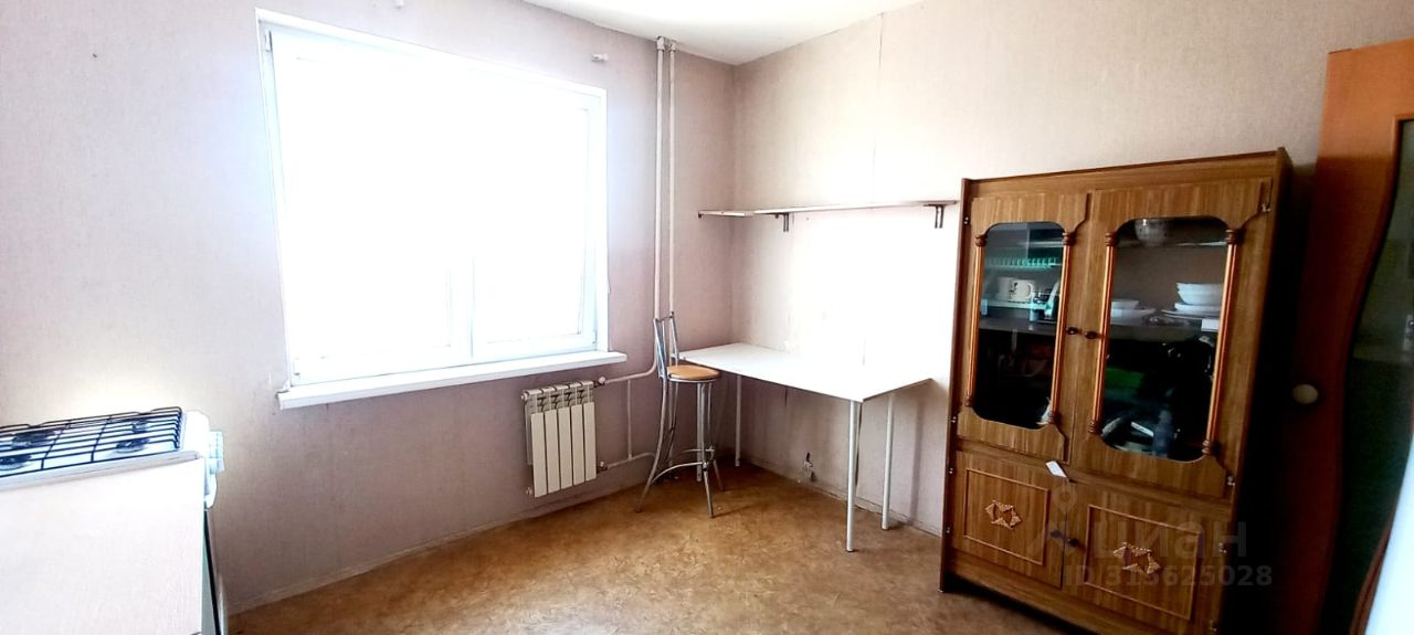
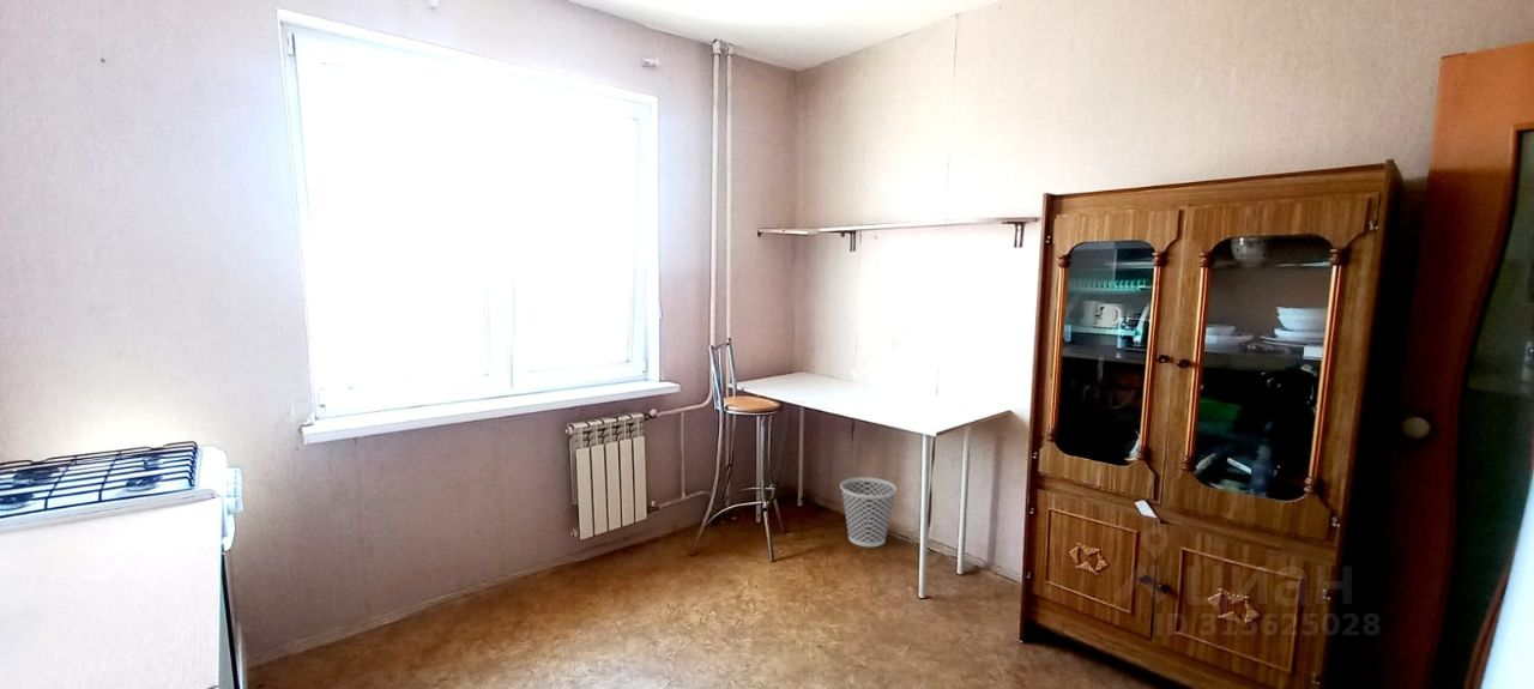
+ wastebasket (866, 512)
